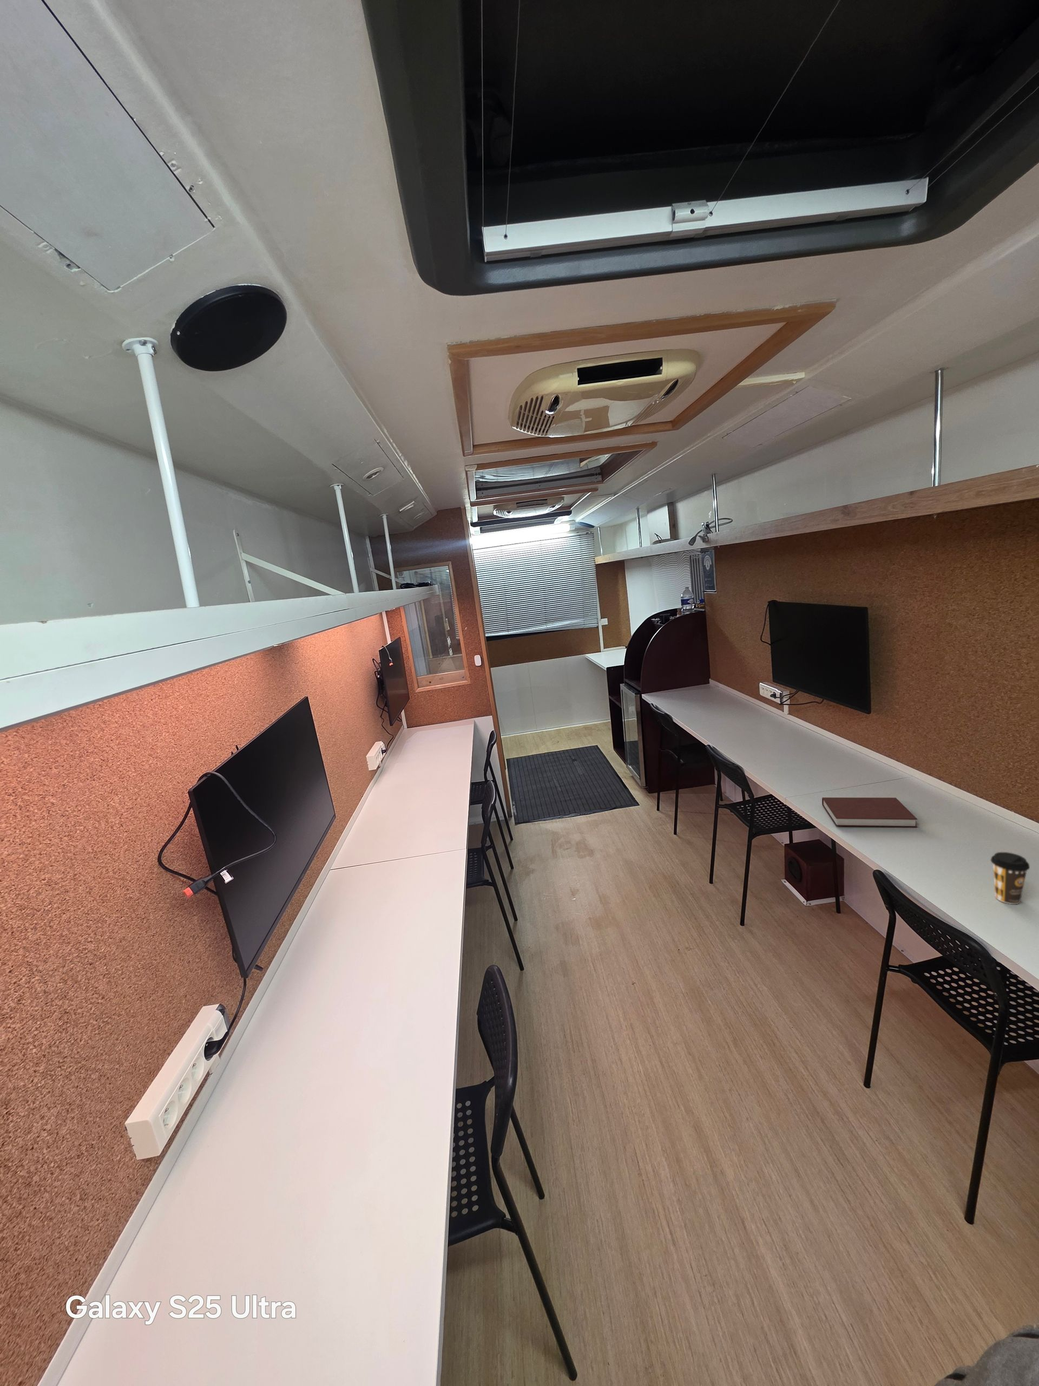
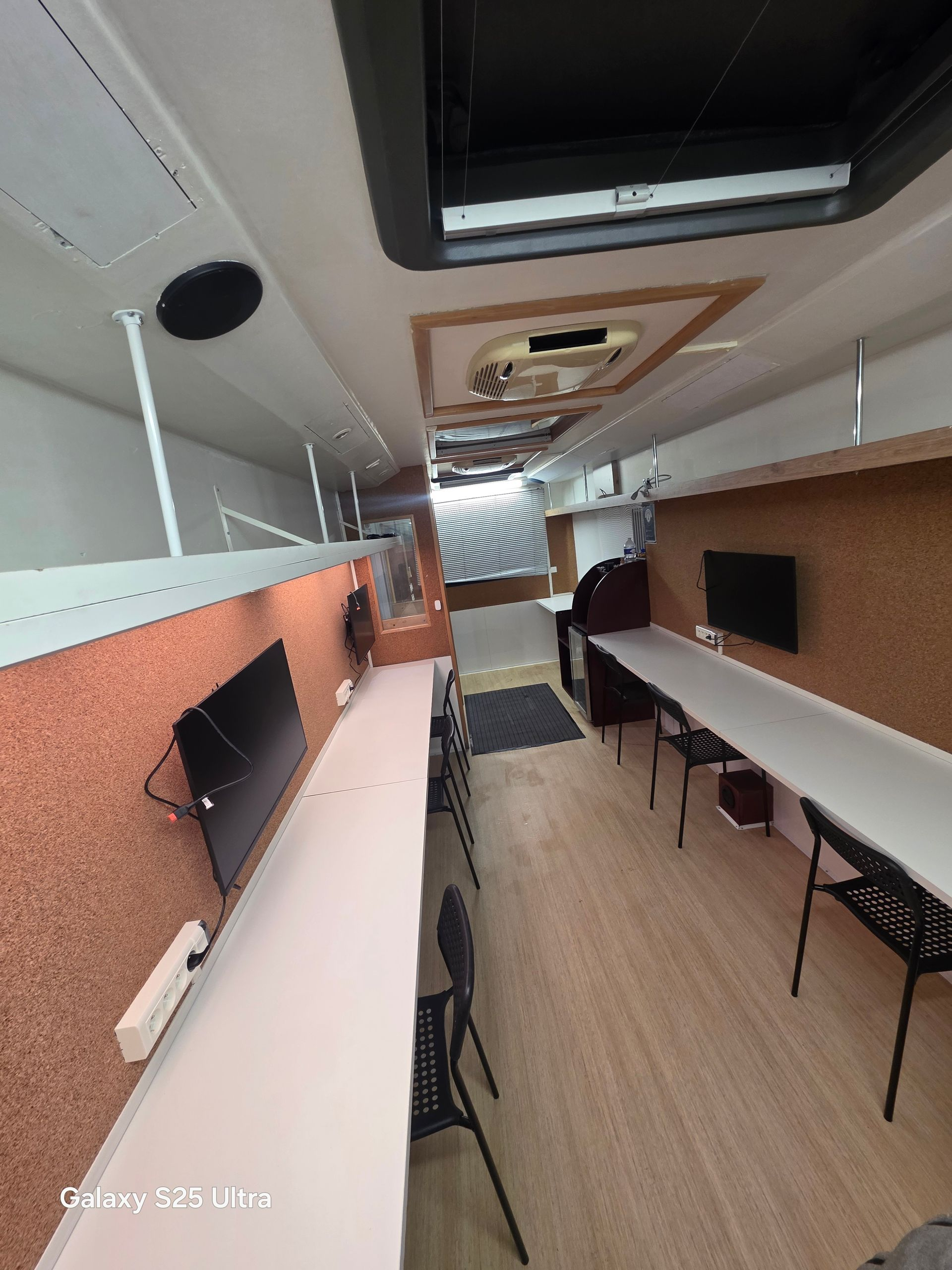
- notebook (867, 811)
- coffee cup (1008, 879)
